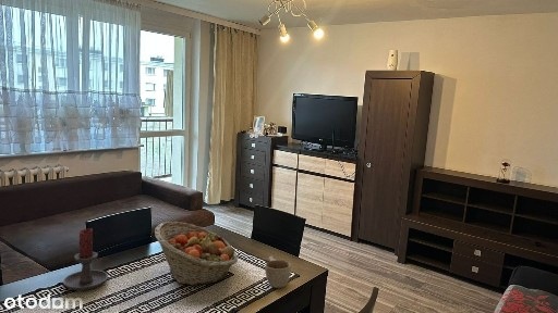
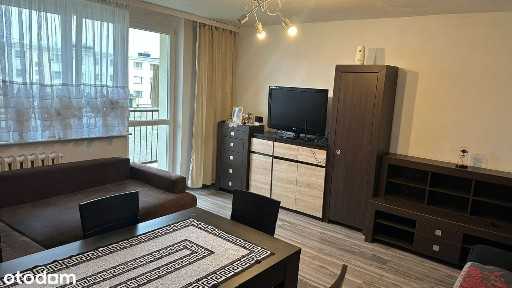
- candle holder (86, 253)
- fruit basket (196, 249)
- cup (277, 271)
